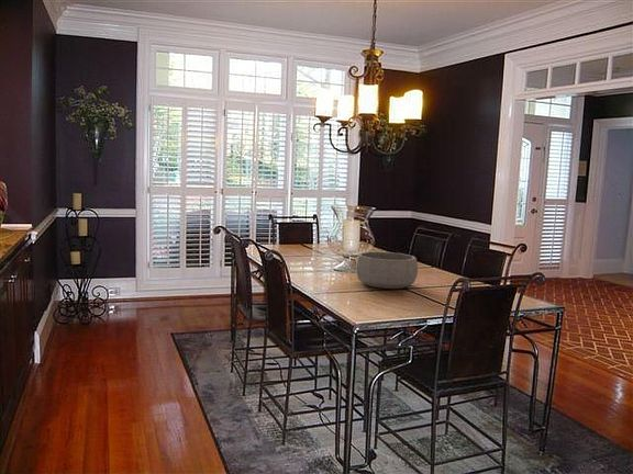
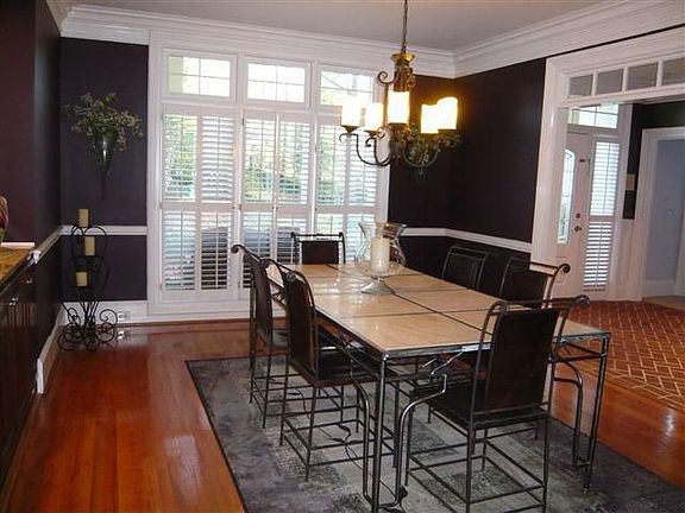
- decorative bowl (386, 270)
